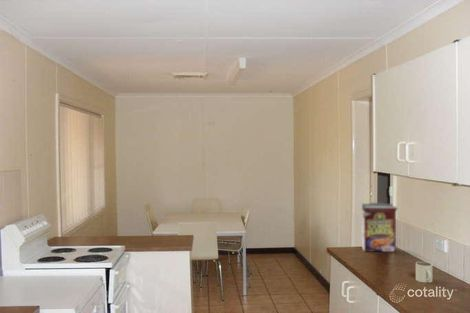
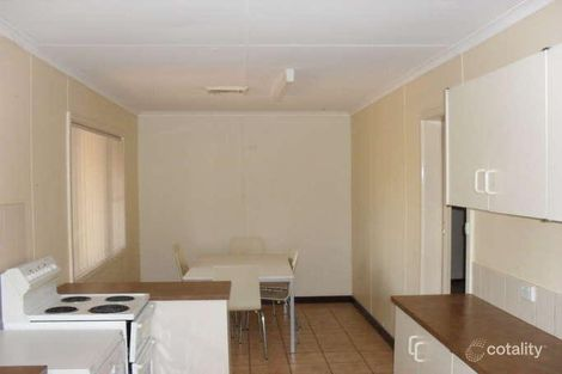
- mug (425, 272)
- cereal box (378, 226)
